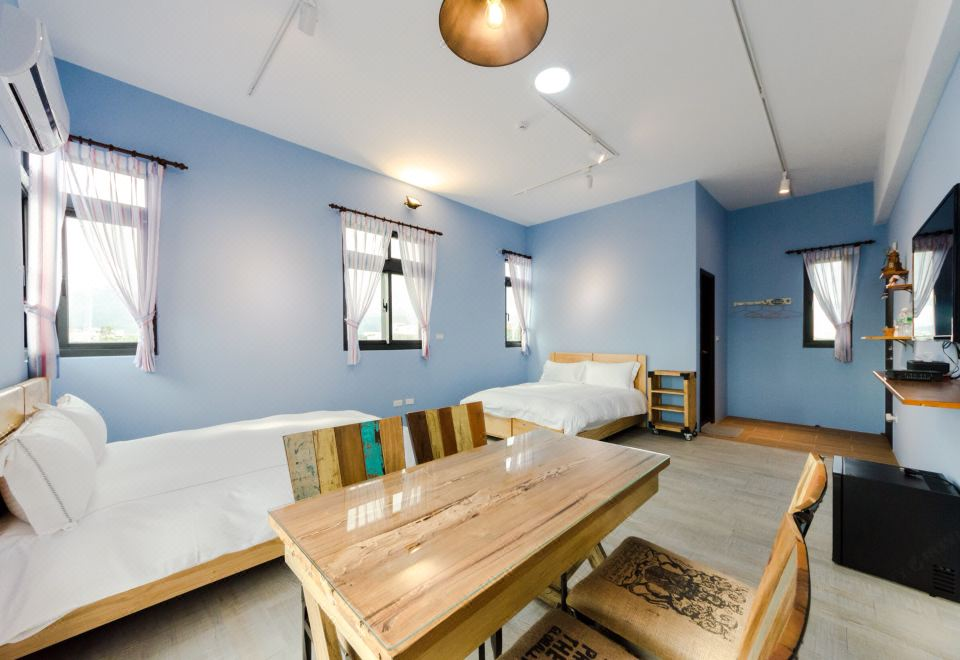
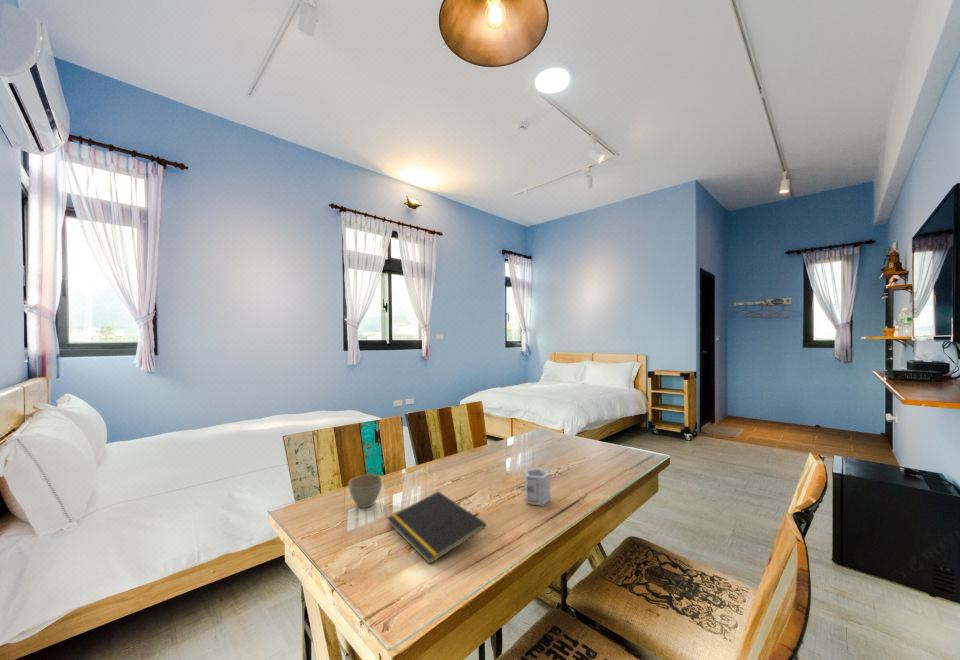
+ flower pot (365, 492)
+ notepad (434, 522)
+ cup (538, 485)
